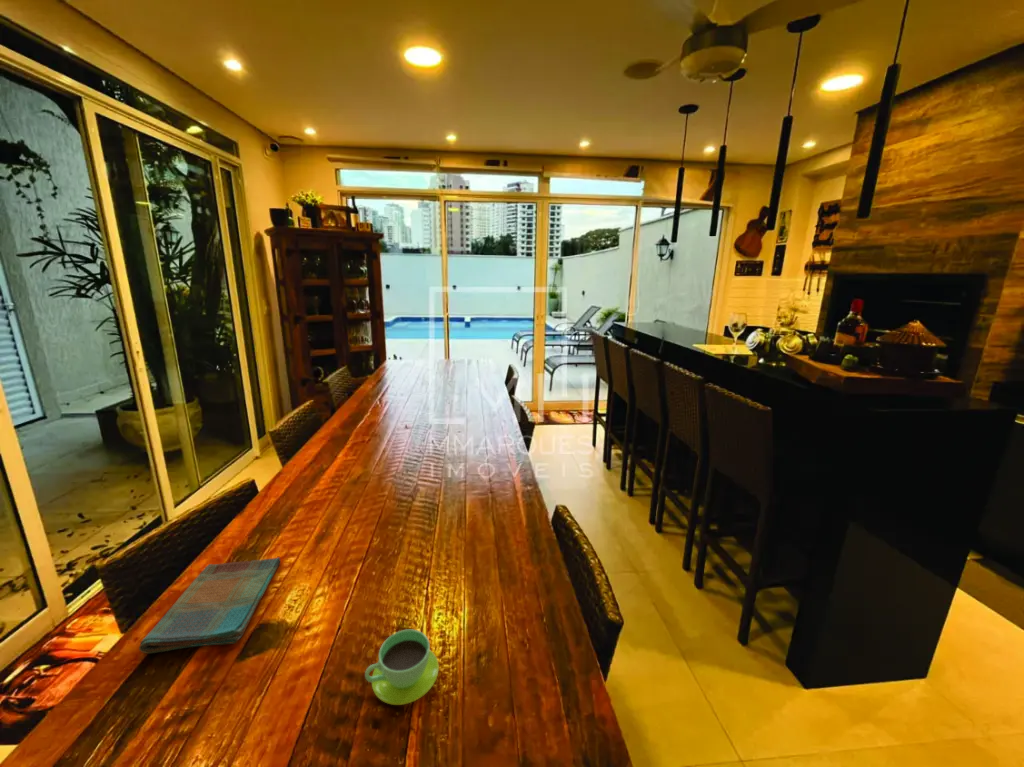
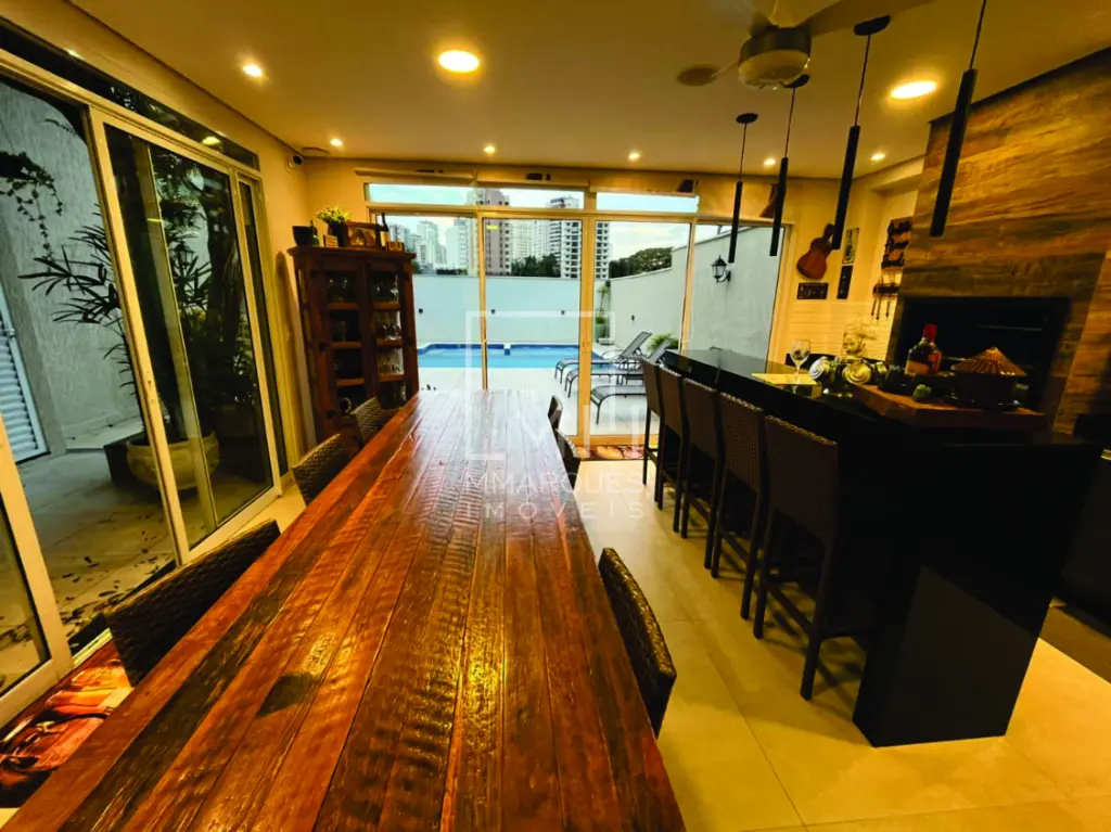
- dish towel (219, 598)
- cup (403, 664)
